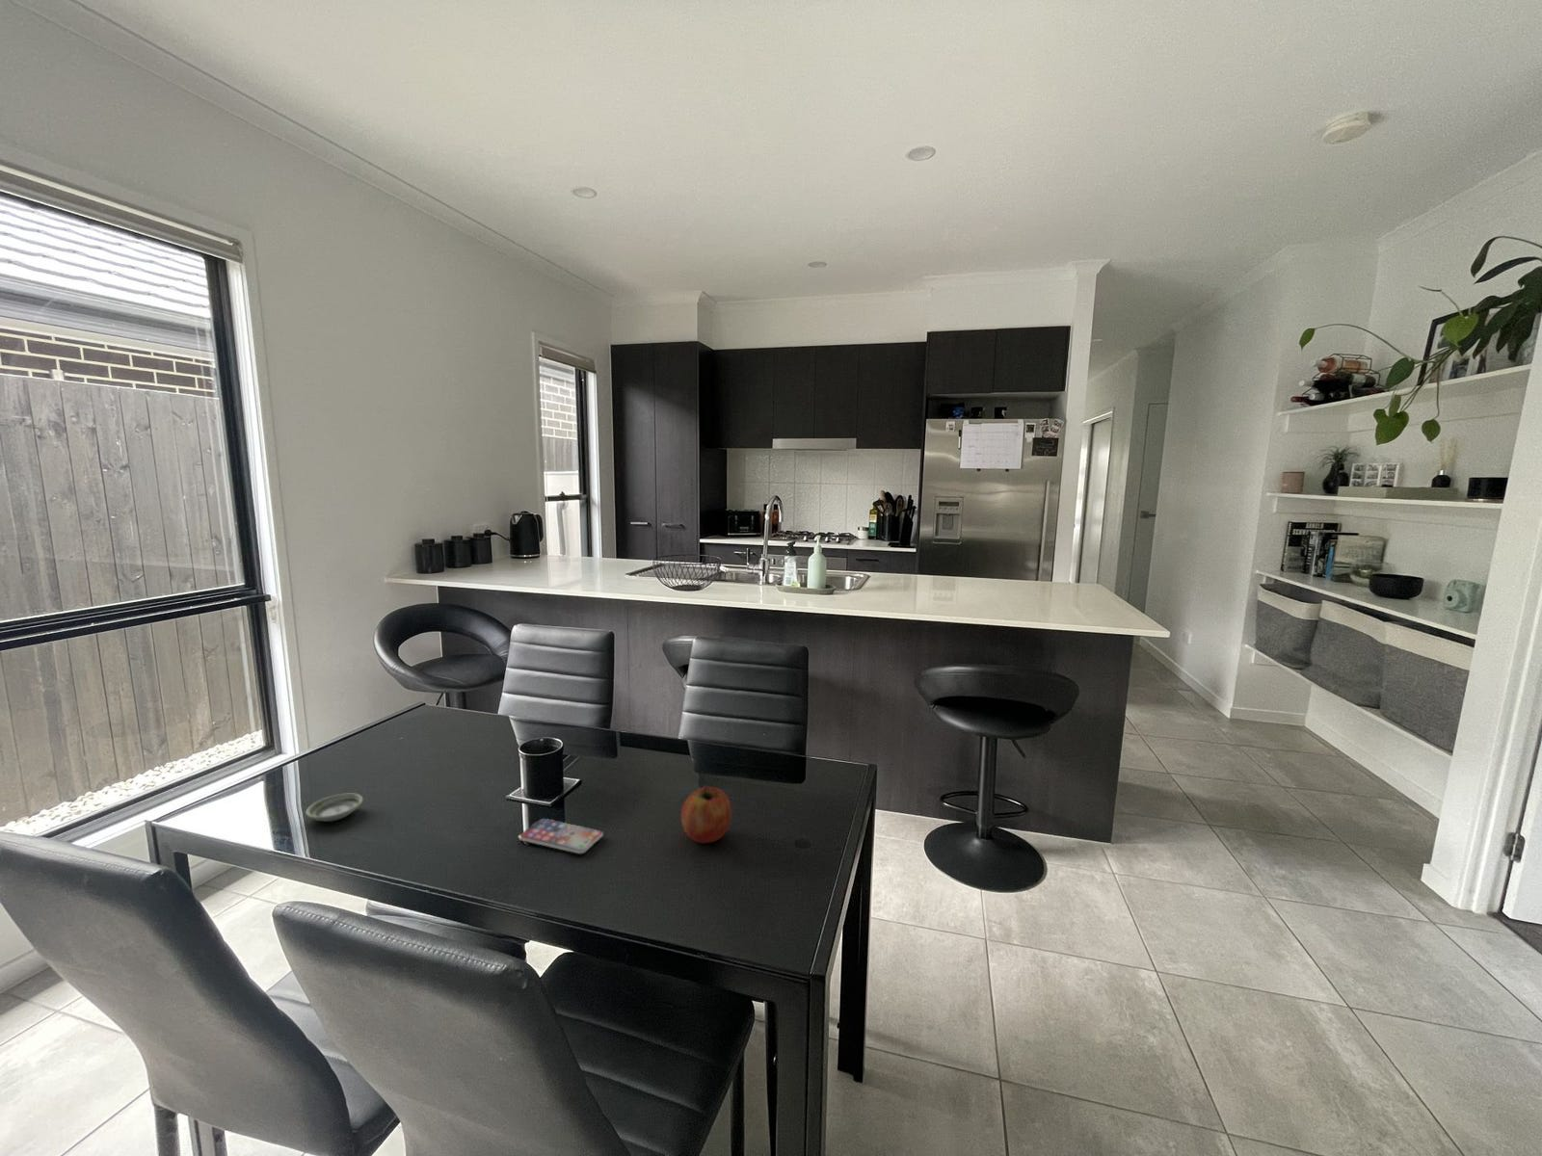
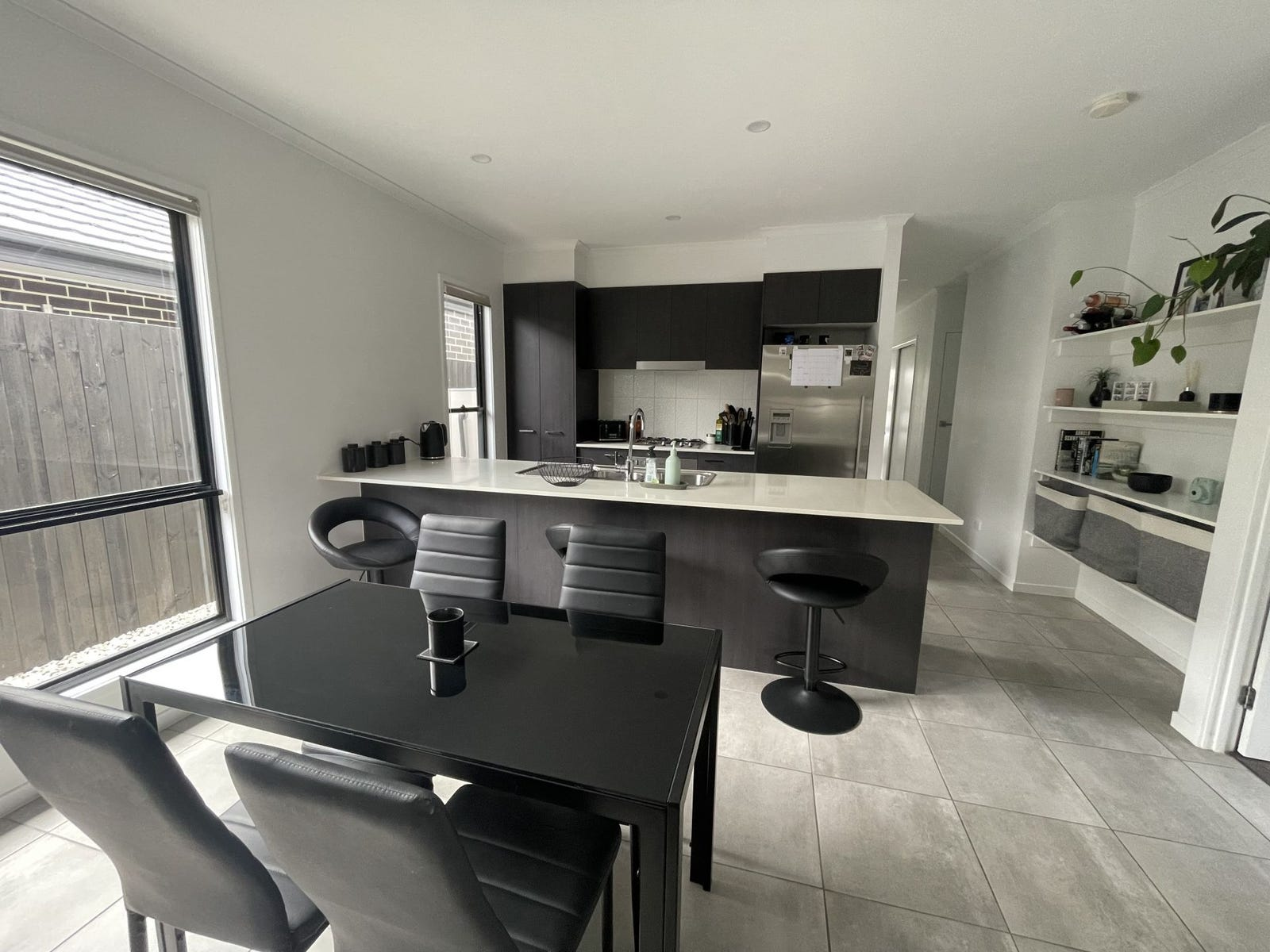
- fruit (707, 812)
- smartphone (561, 835)
- saucer (334, 809)
